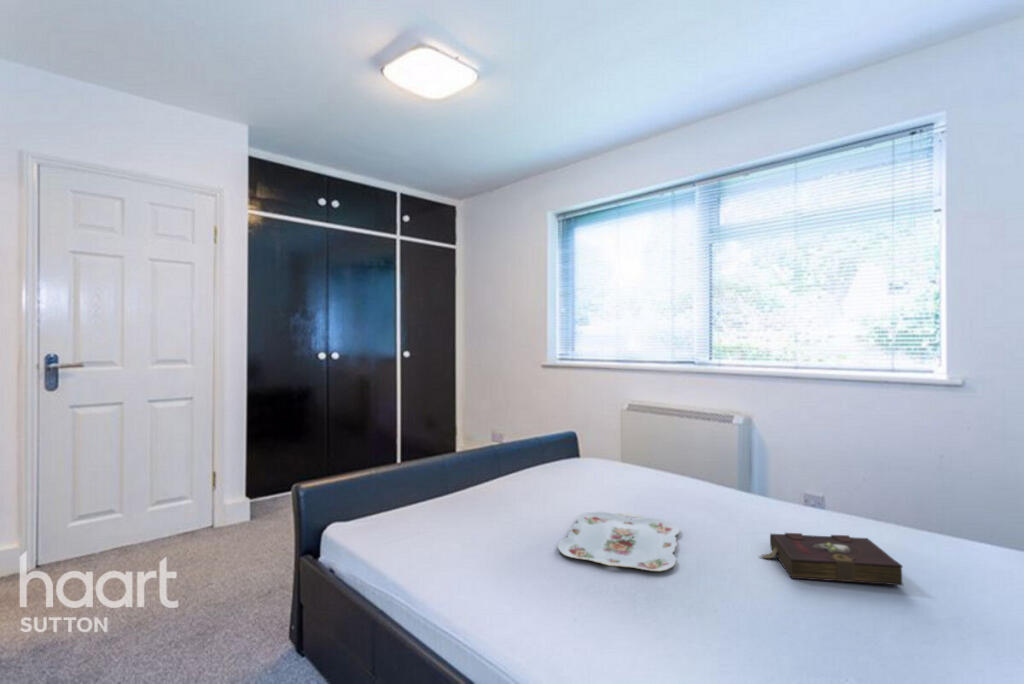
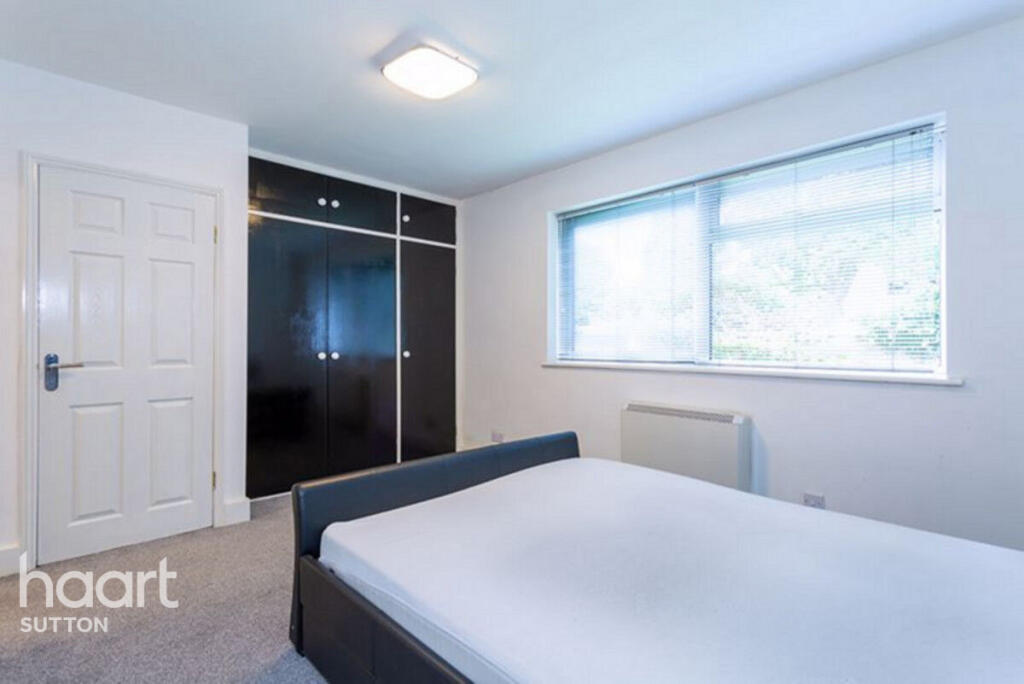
- serving tray (621, 538)
- book (822, 555)
